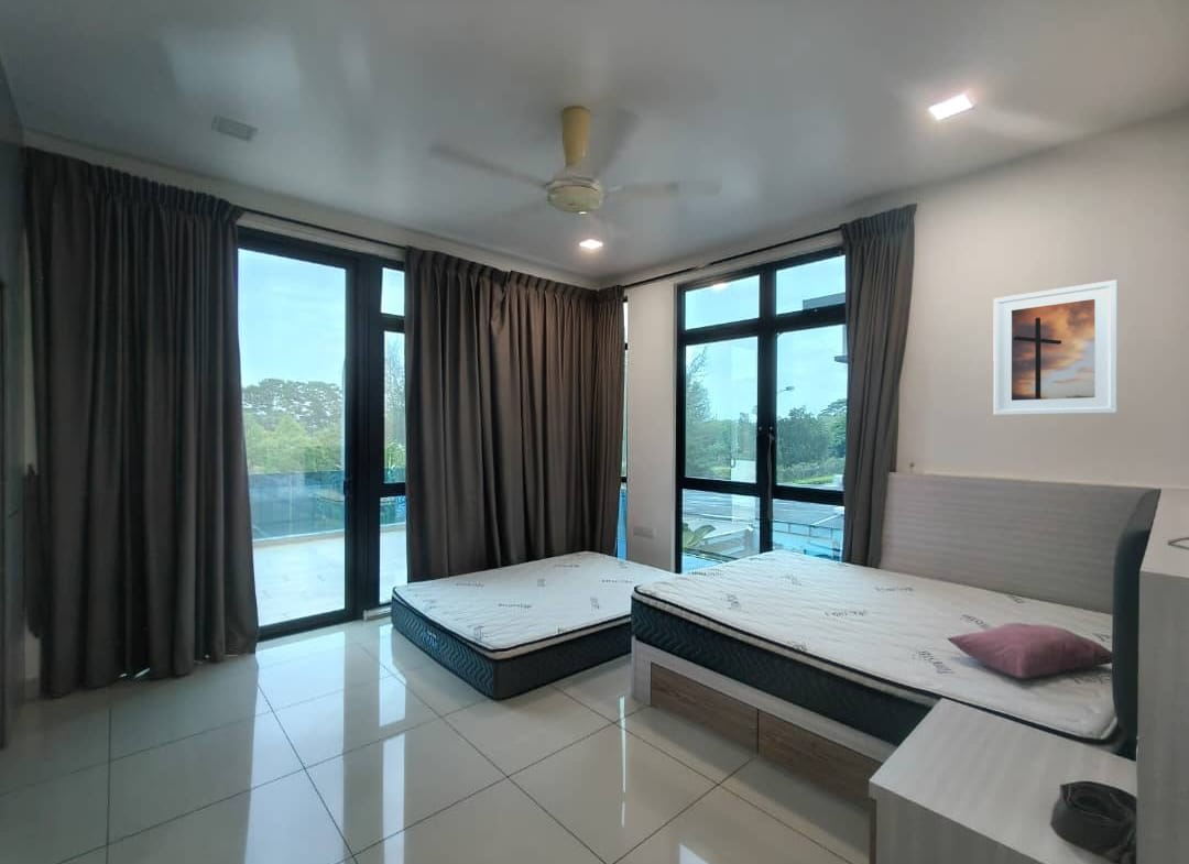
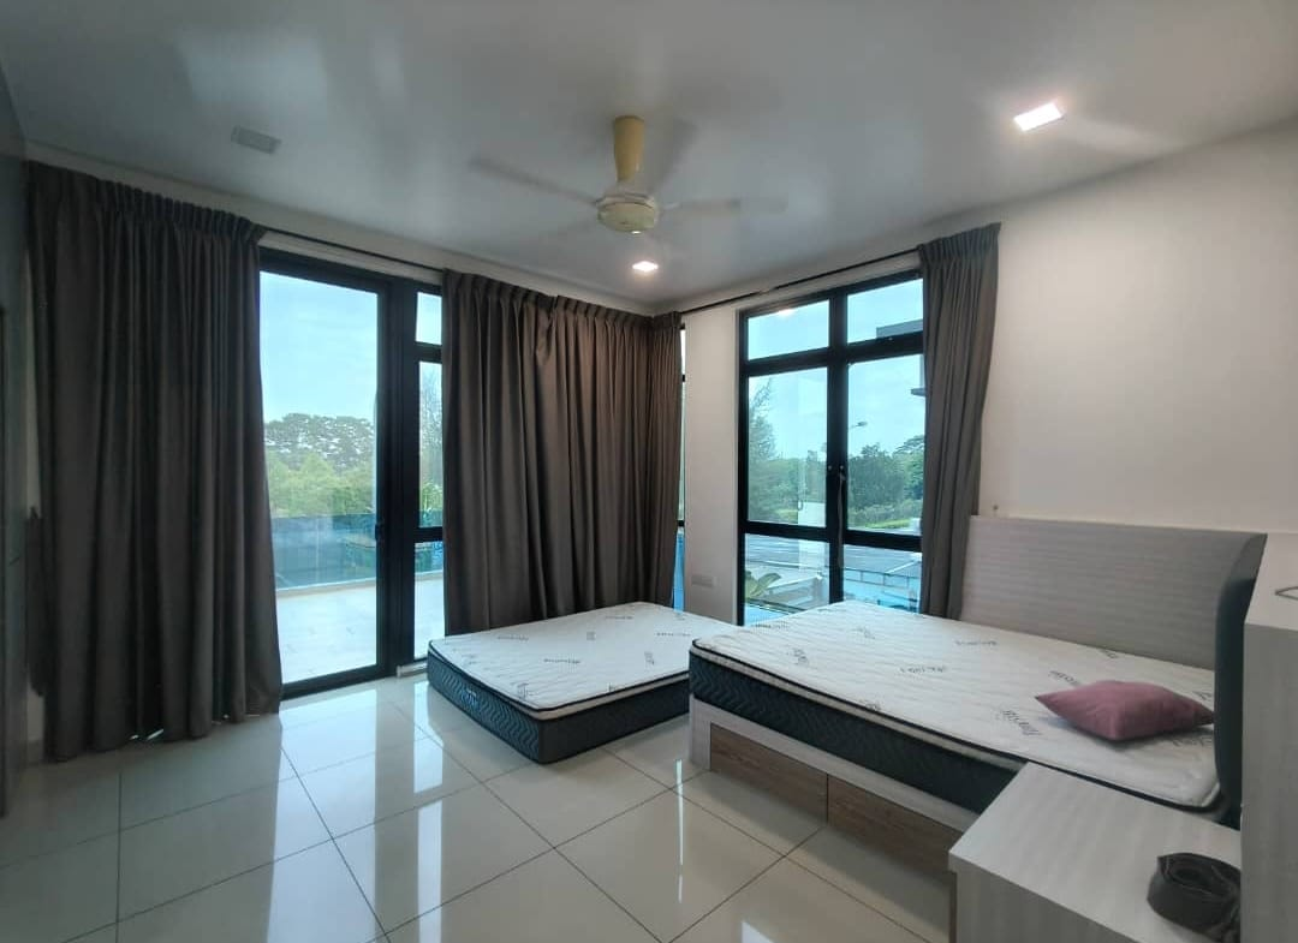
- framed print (1051, 351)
